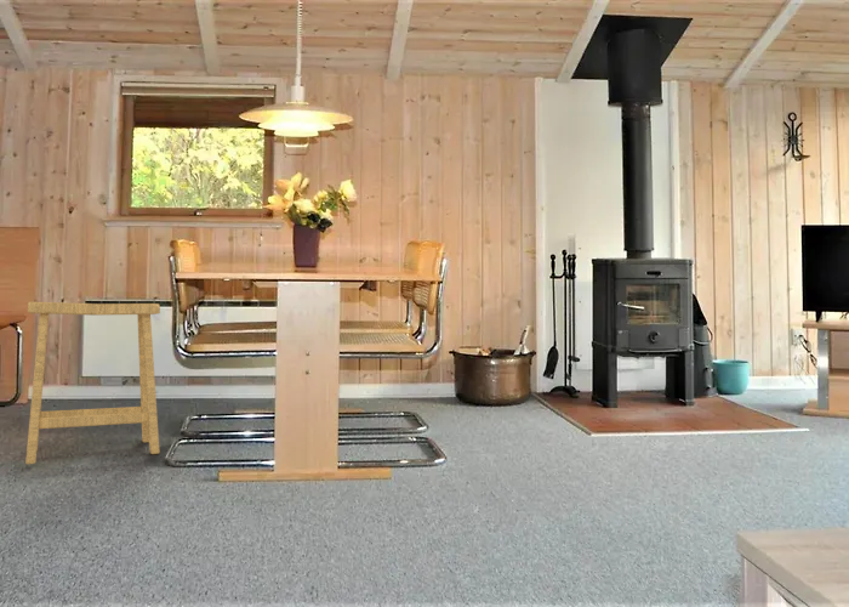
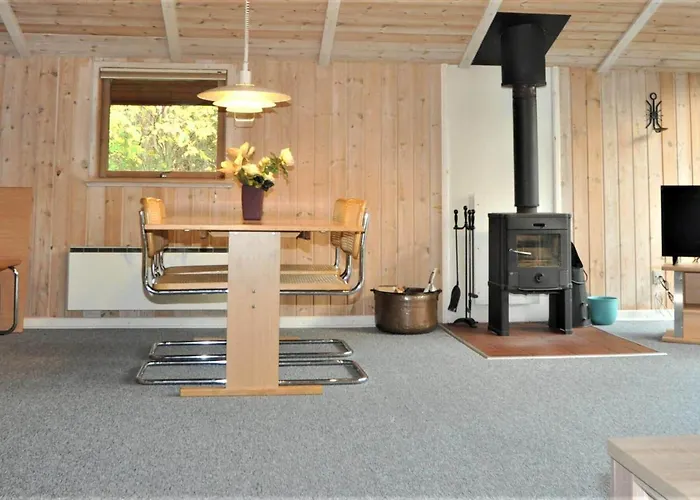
- stool (102, 408)
